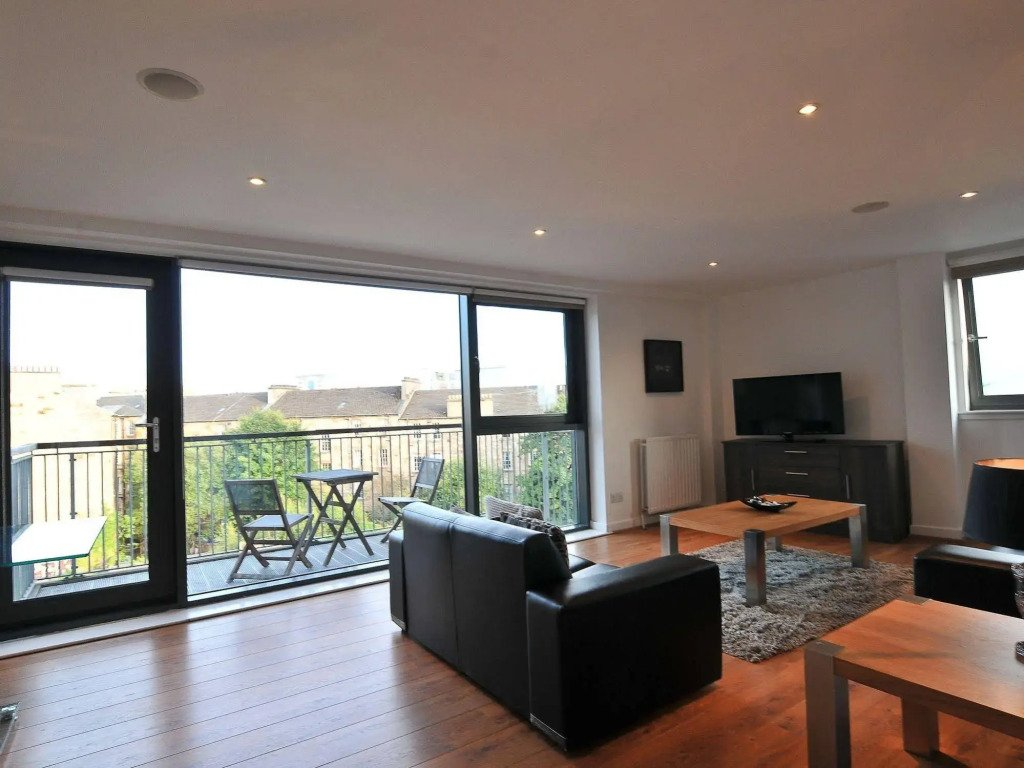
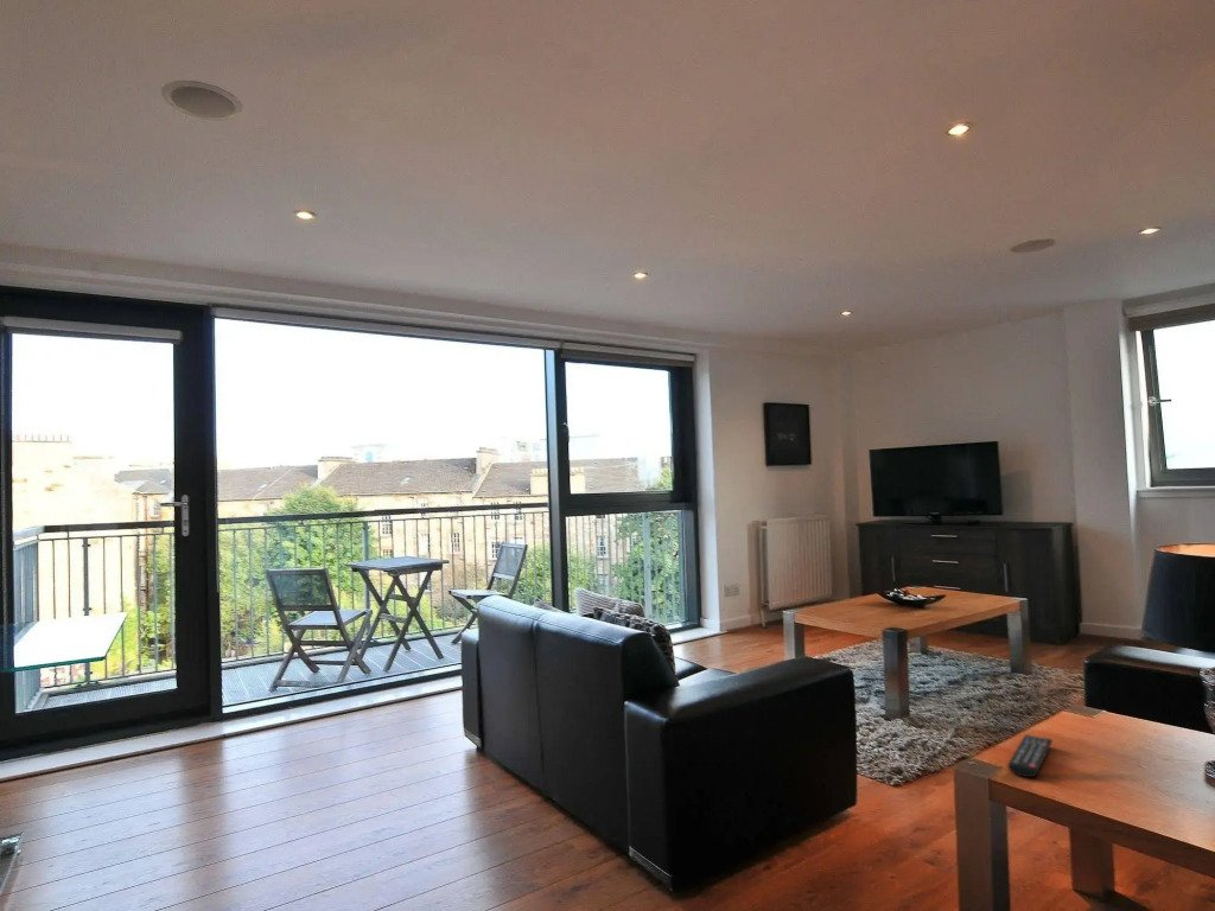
+ remote control (1031, 754)
